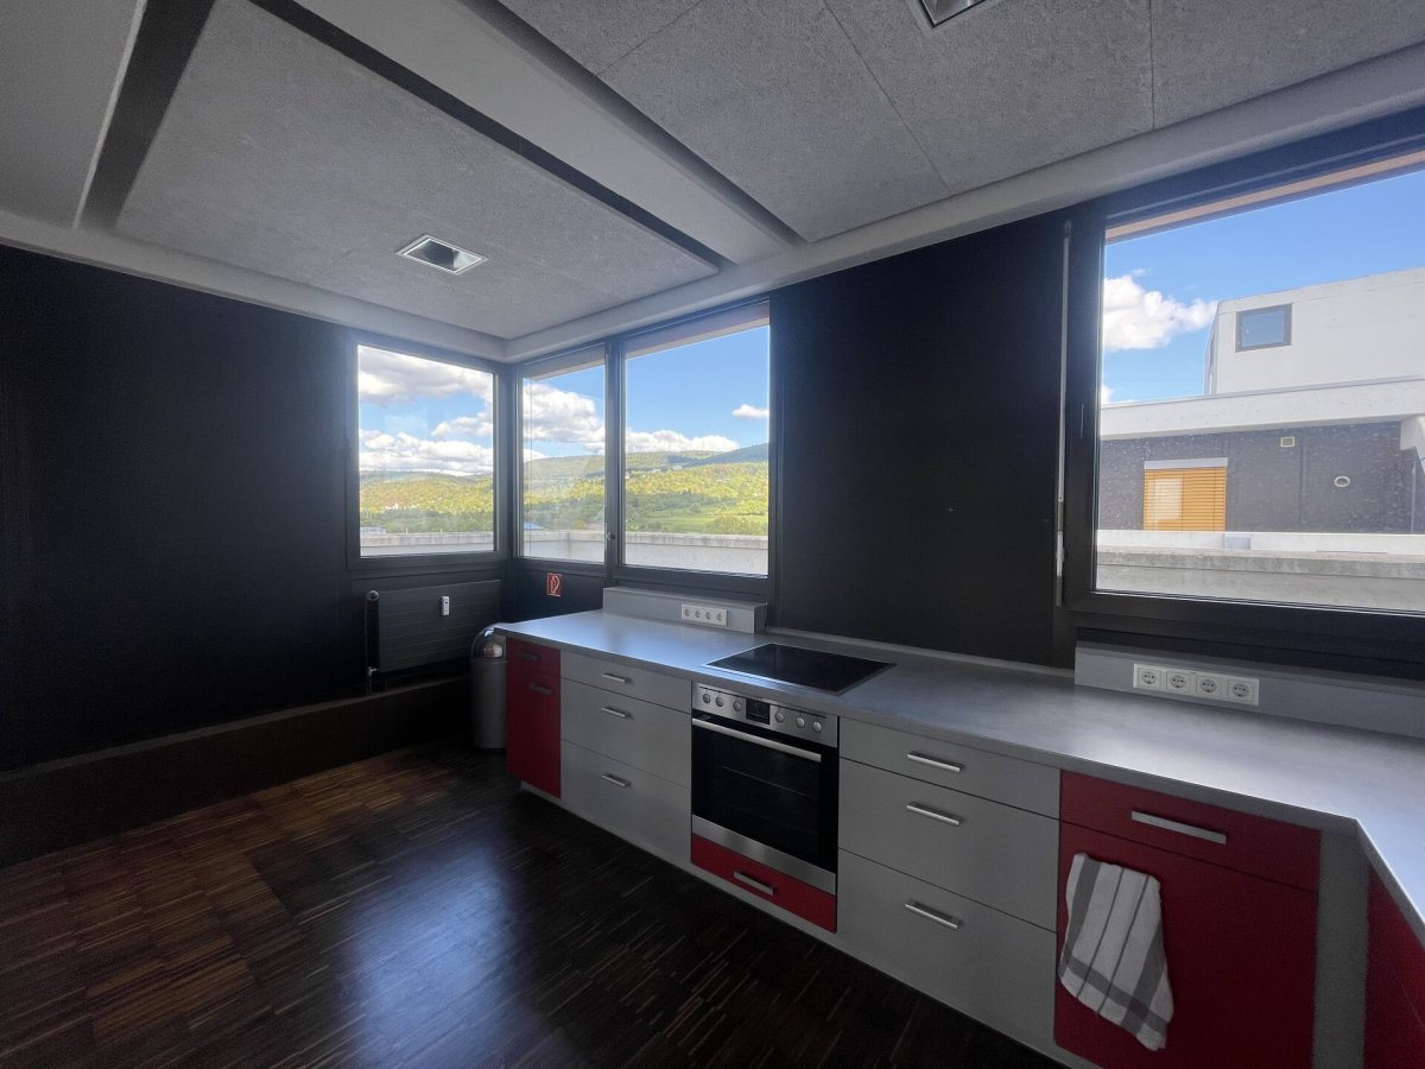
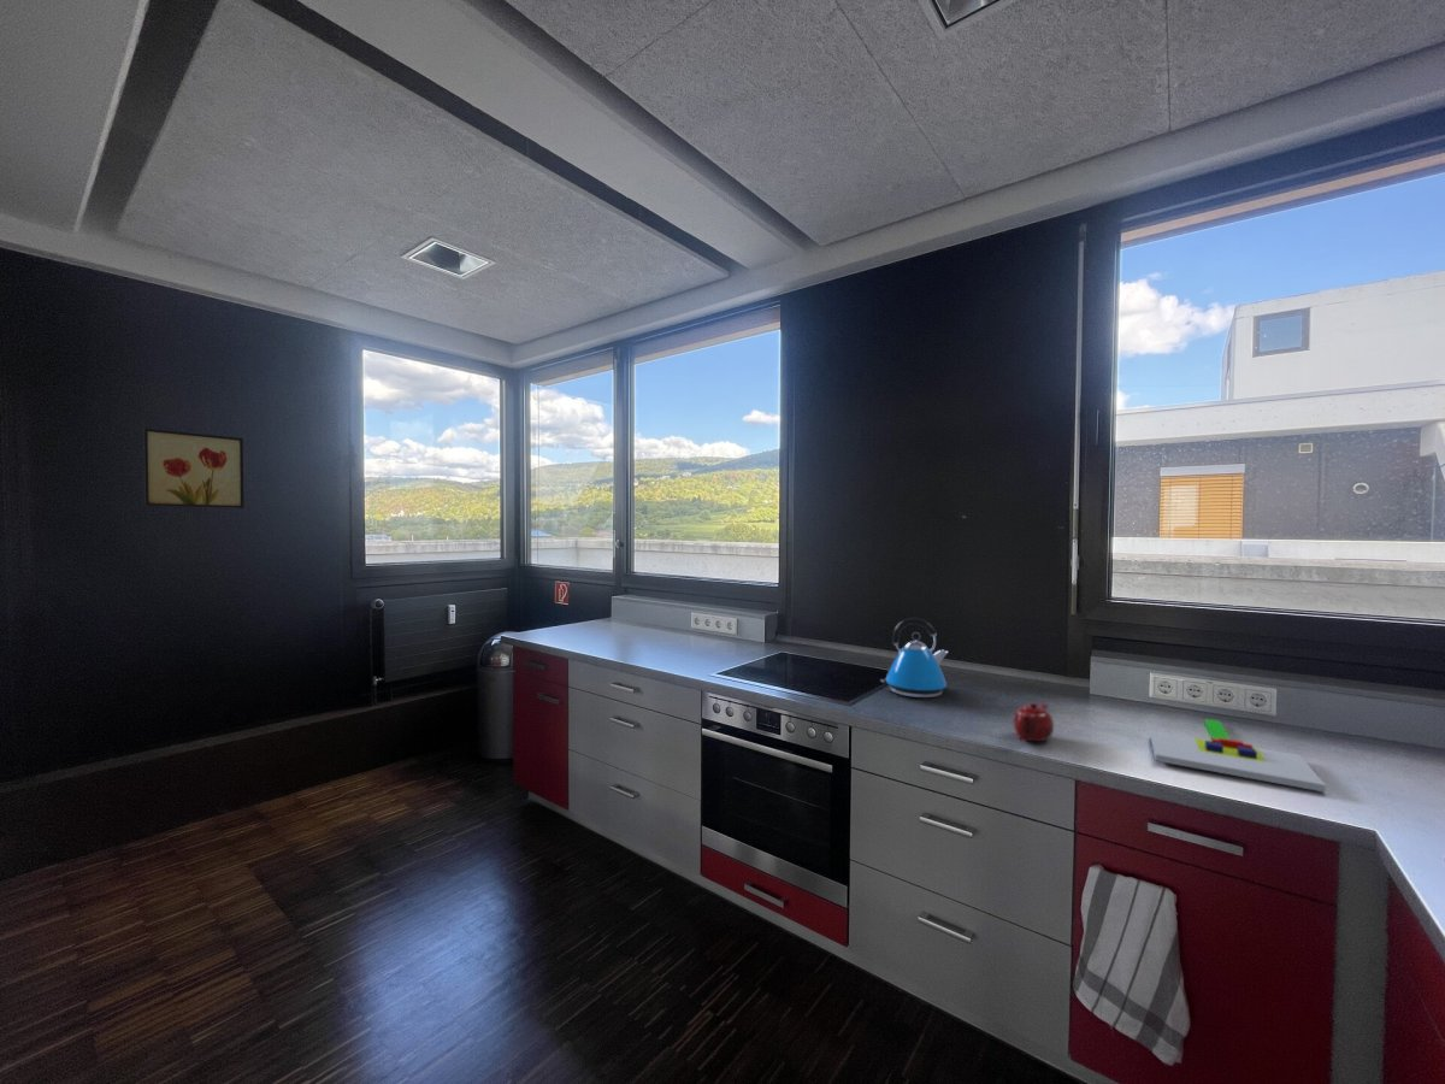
+ teapot (1032, 720)
+ wall art (195, 470)
+ kettle (913, 654)
+ chopping board (1220, 741)
